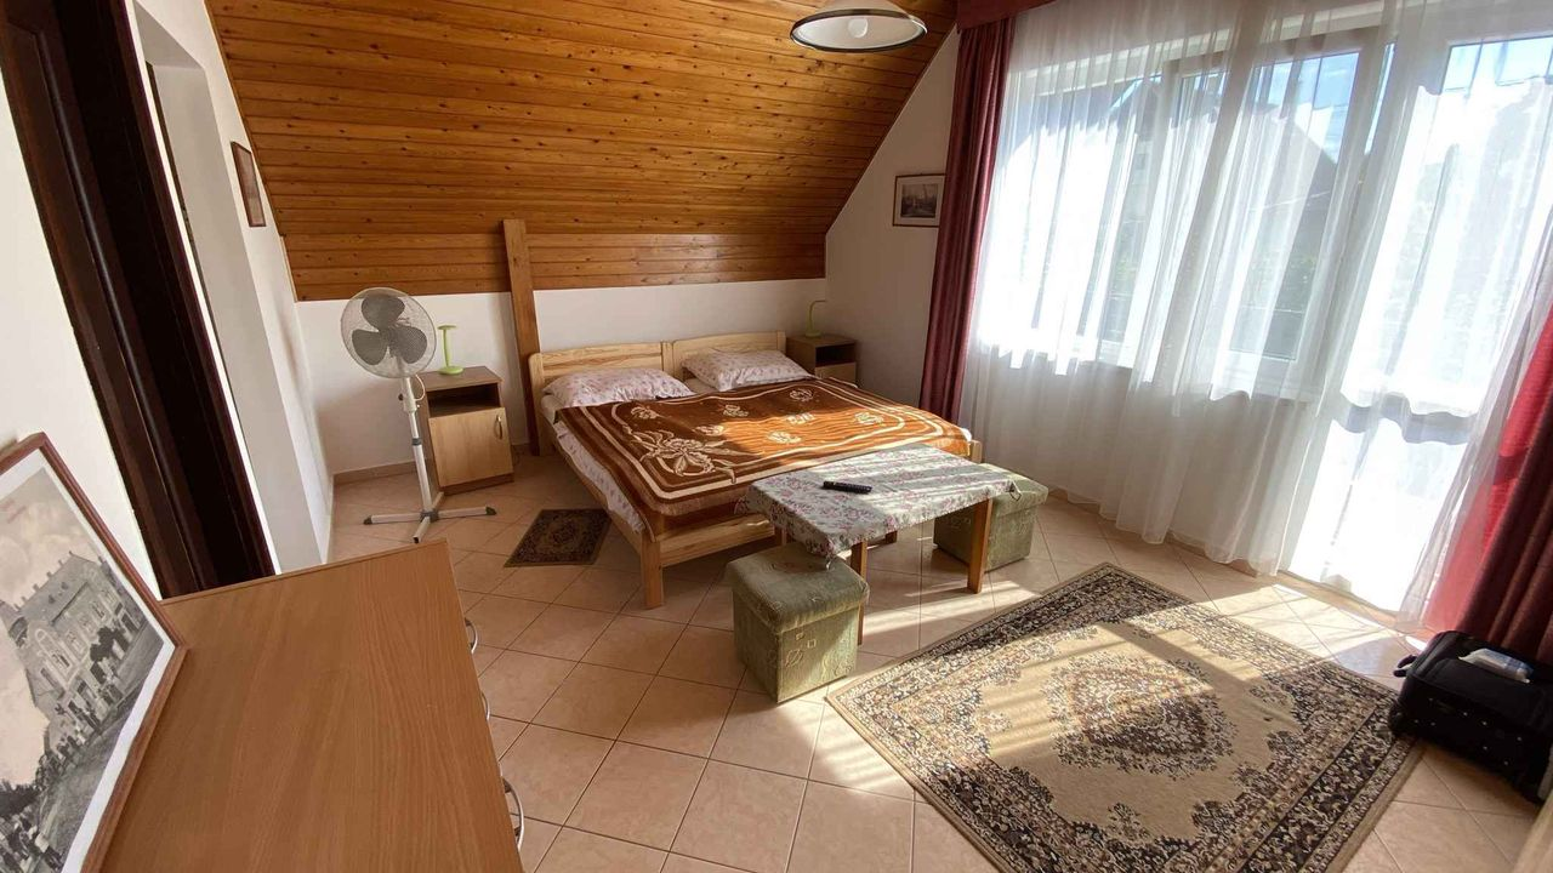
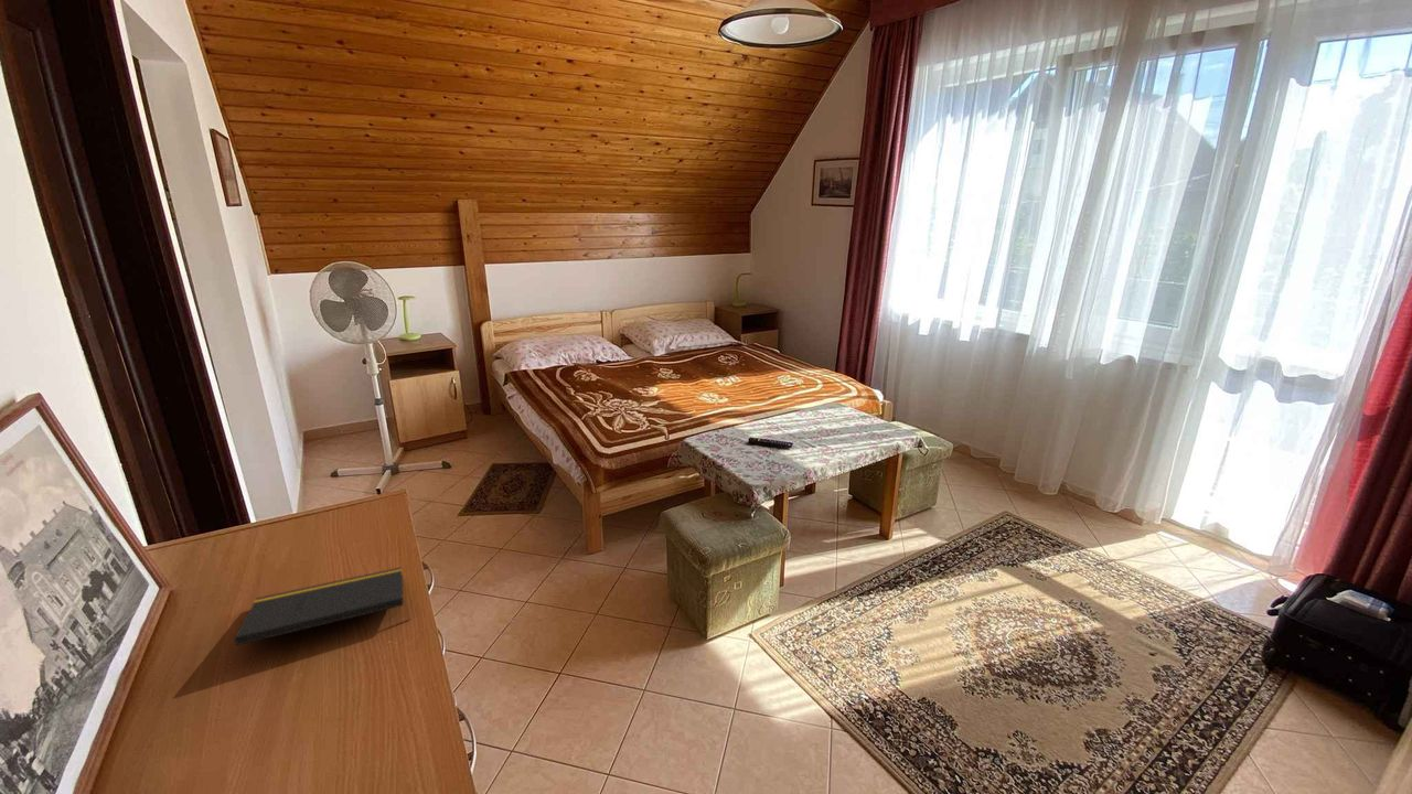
+ notepad (328, 601)
